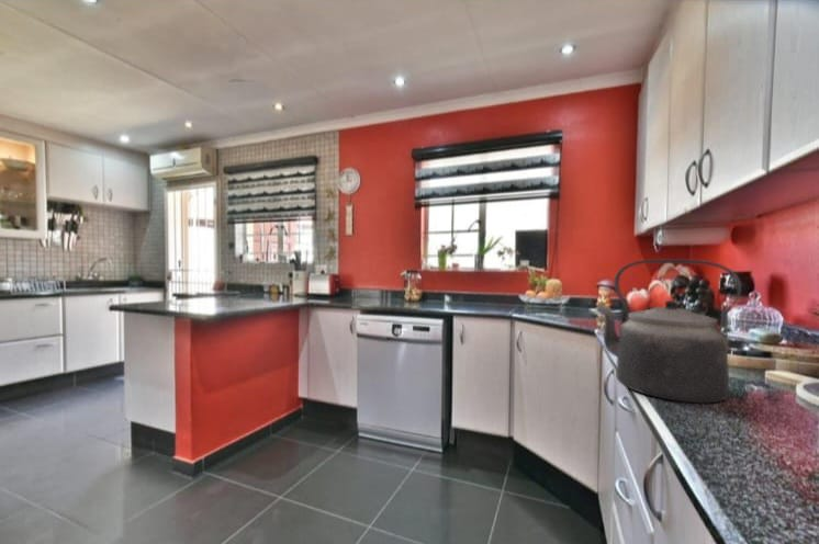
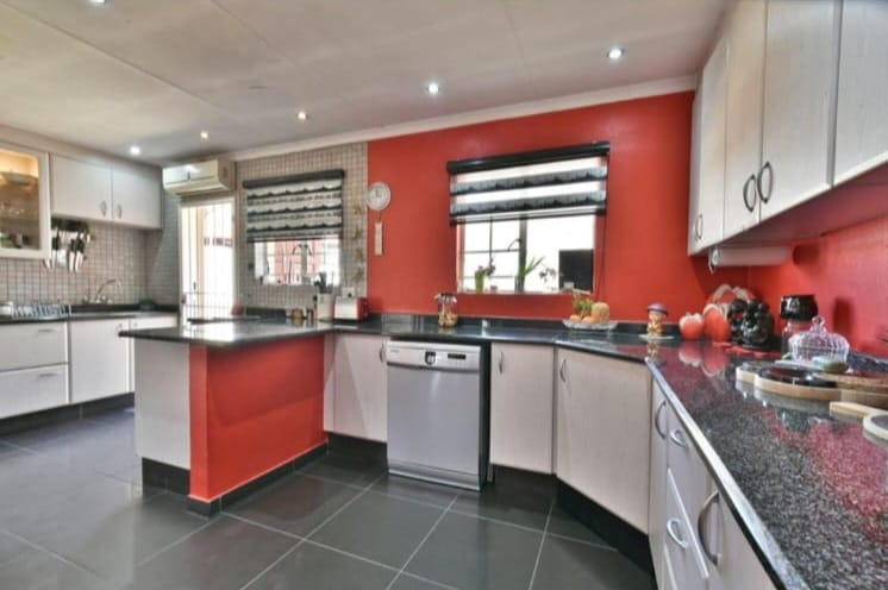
- kettle (659, 322)
